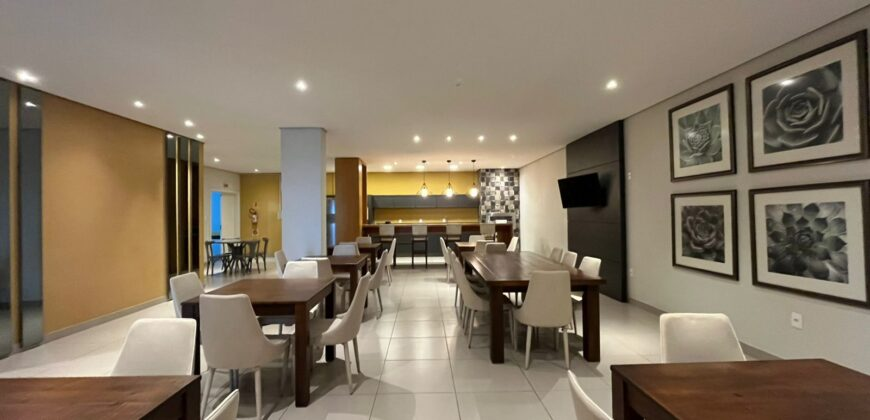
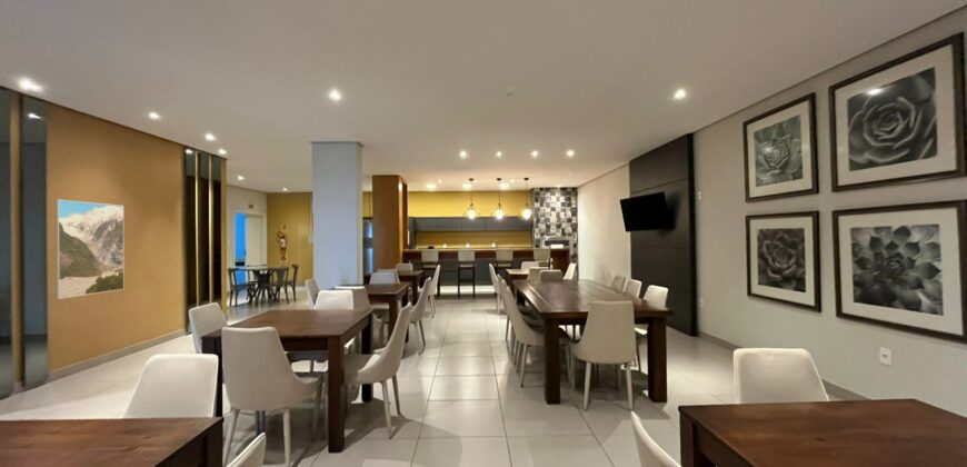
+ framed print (92, 248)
